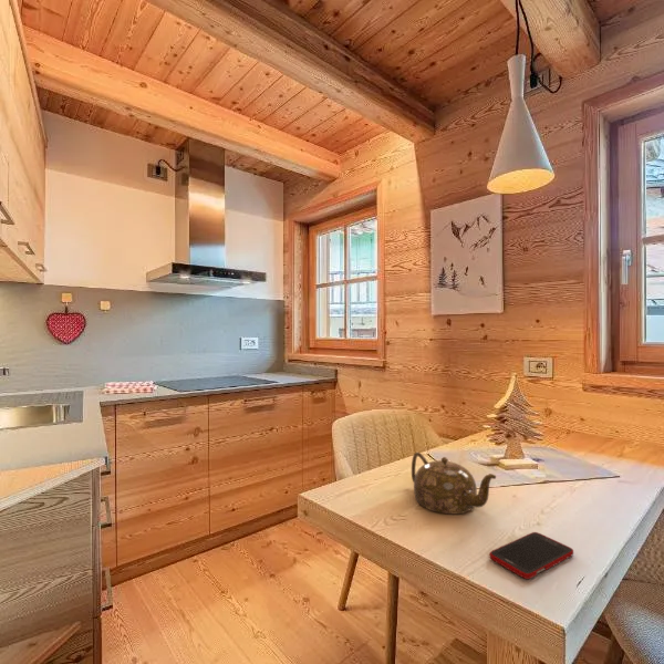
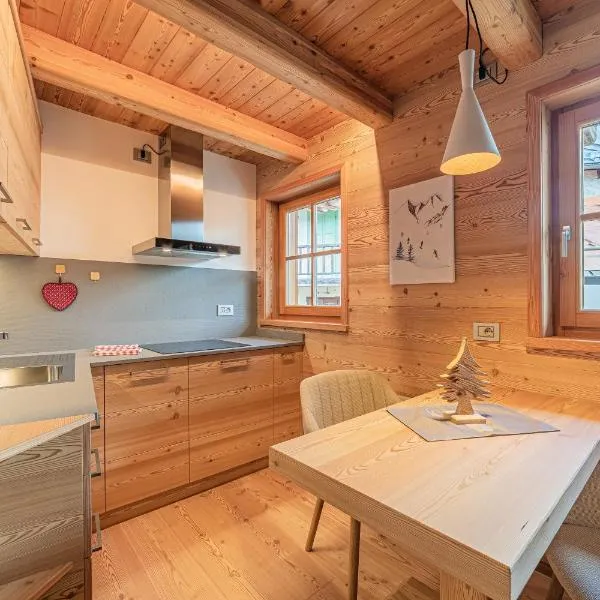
- cell phone (531, 553)
- teapot (448, 480)
